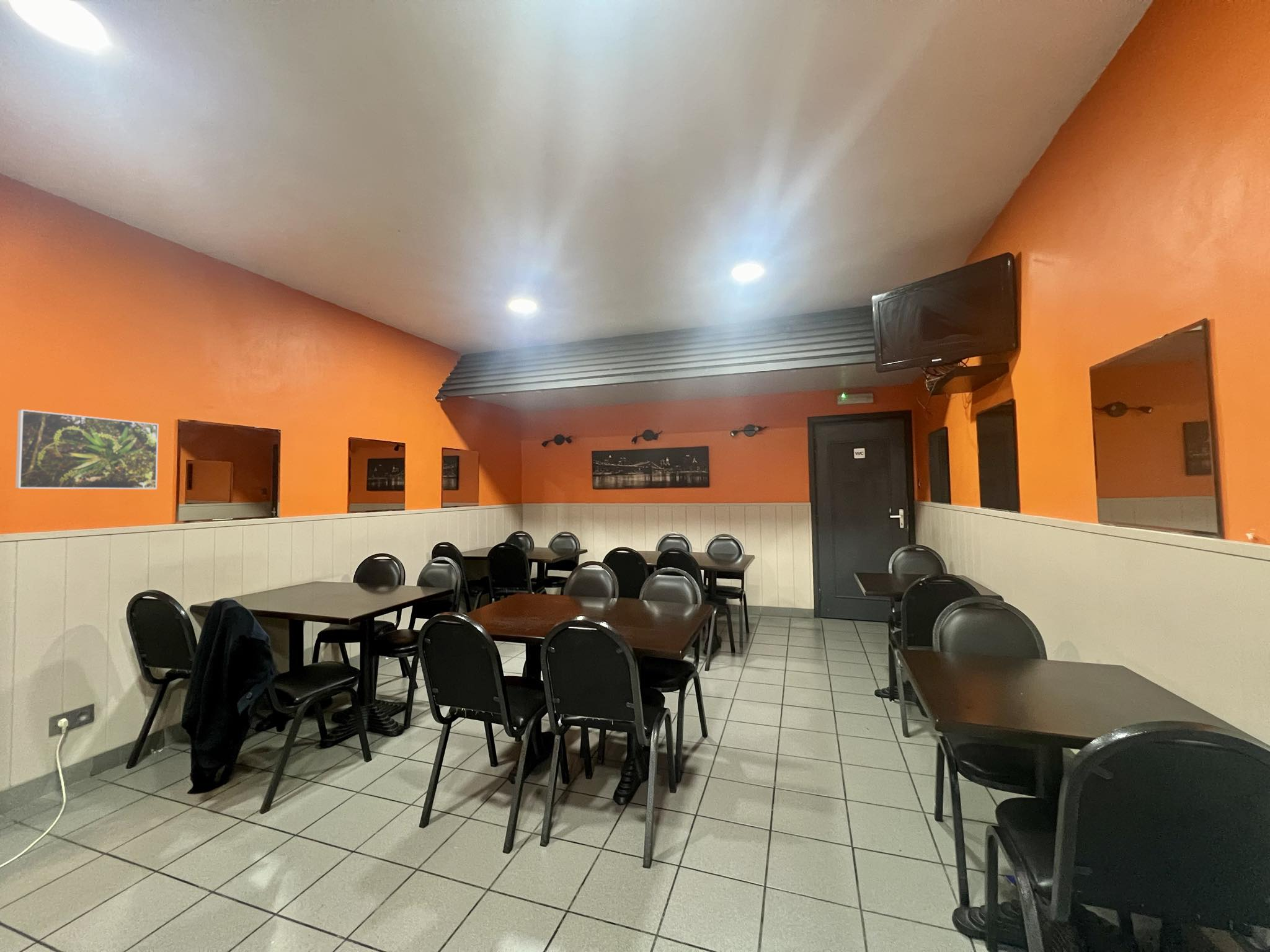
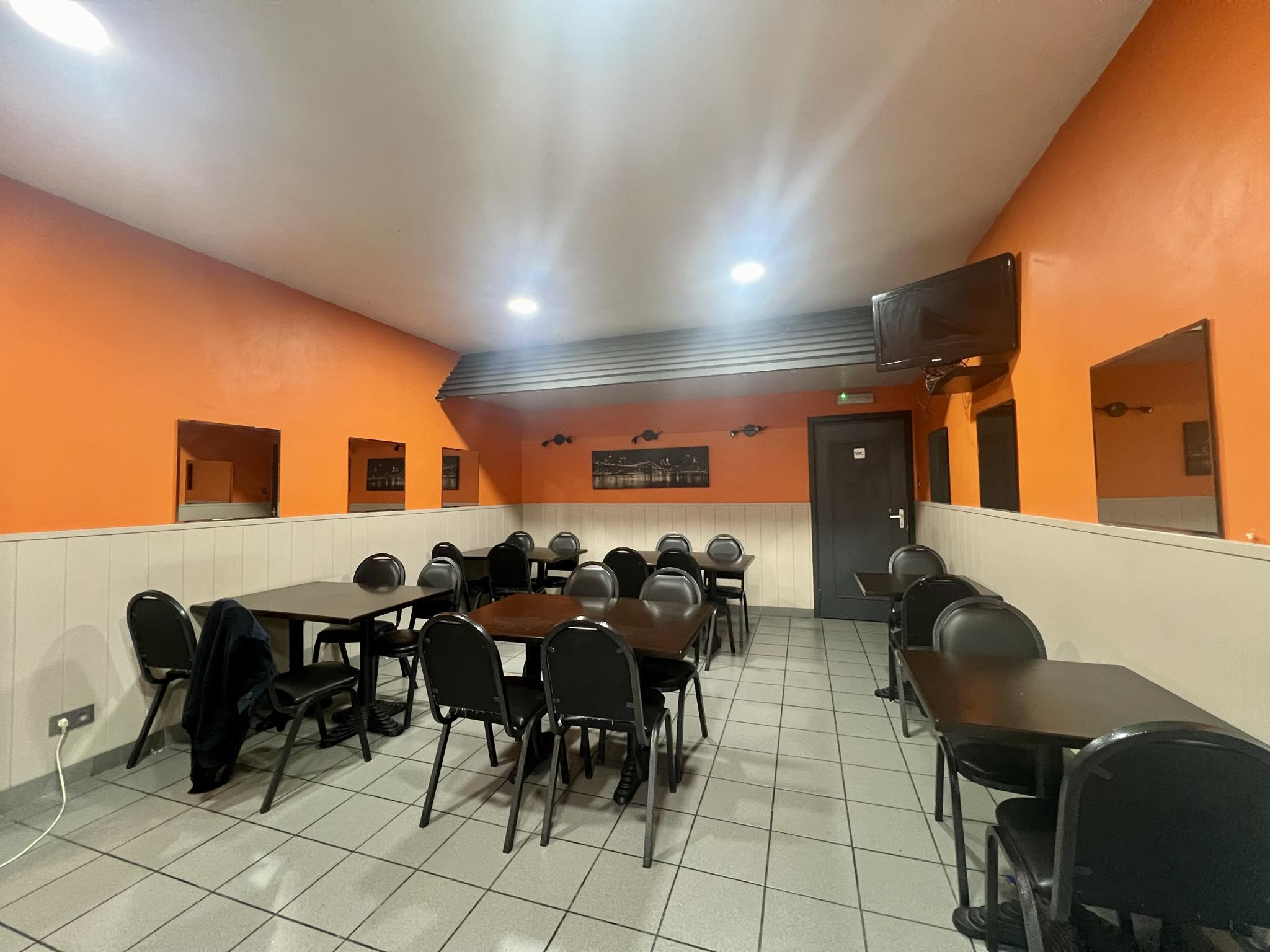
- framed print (94, 453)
